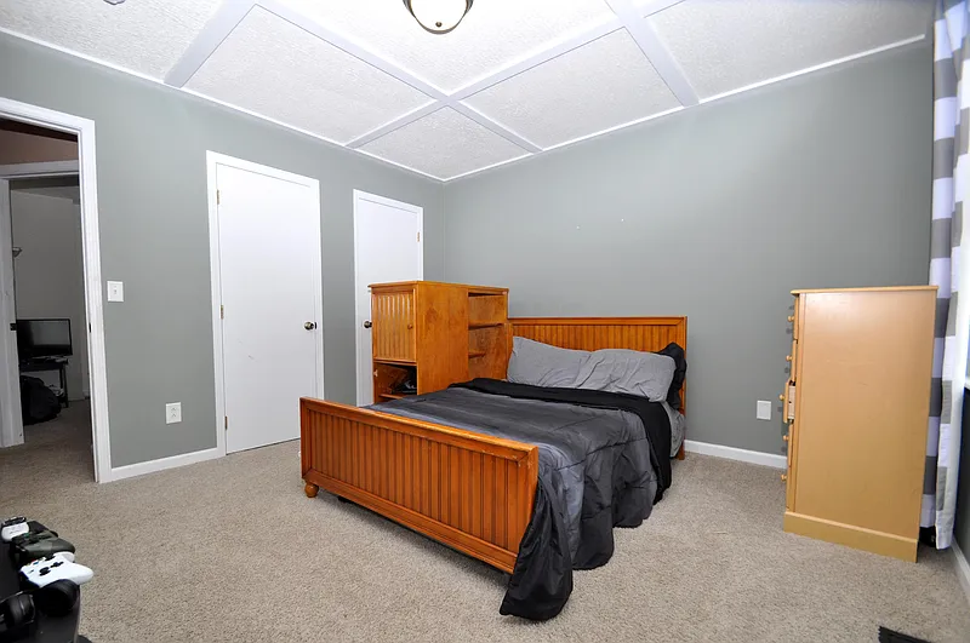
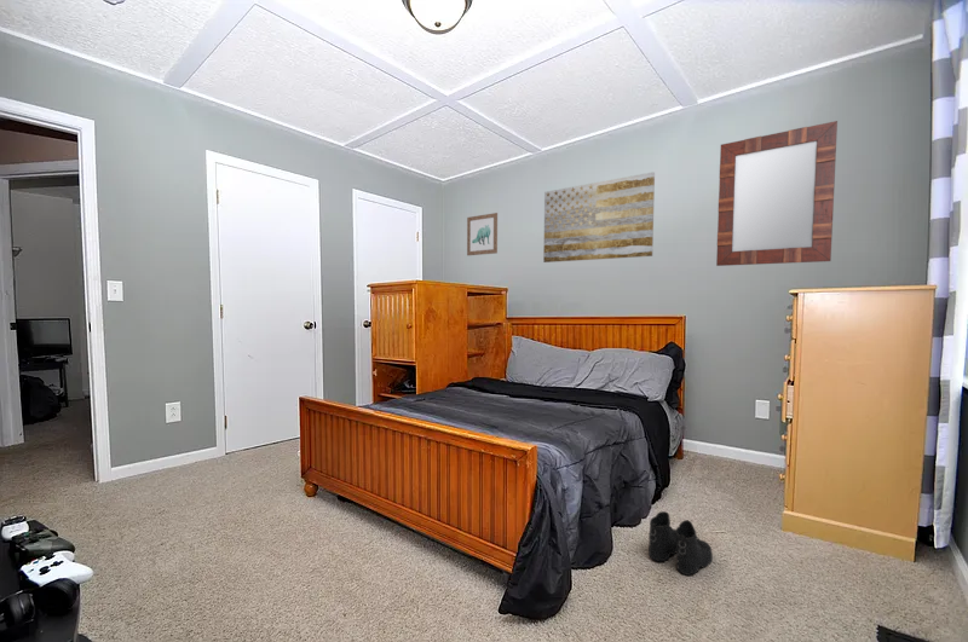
+ home mirror (772, 198)
+ wall art (482, 235)
+ wall art (594, 221)
+ boots (680, 534)
